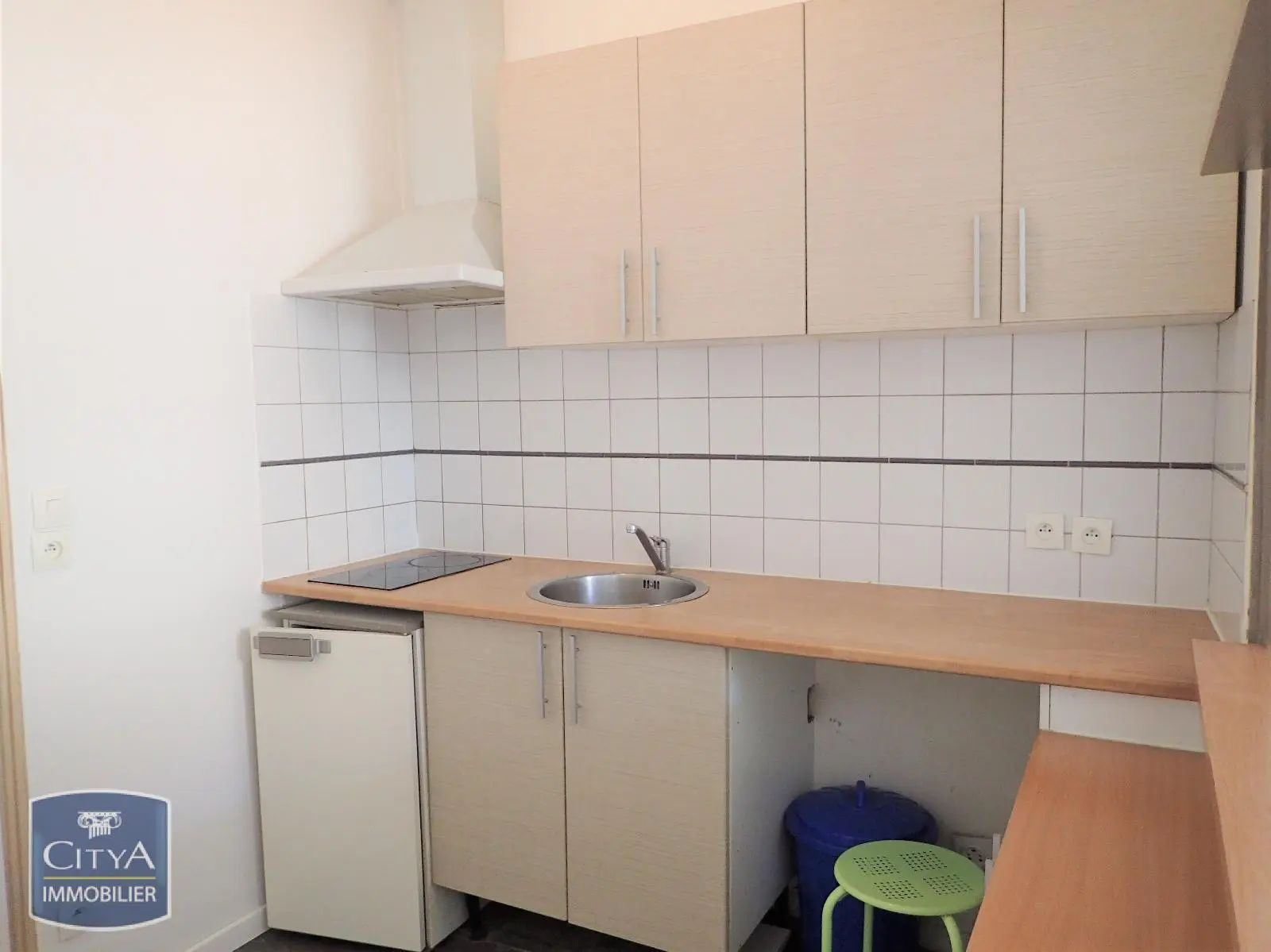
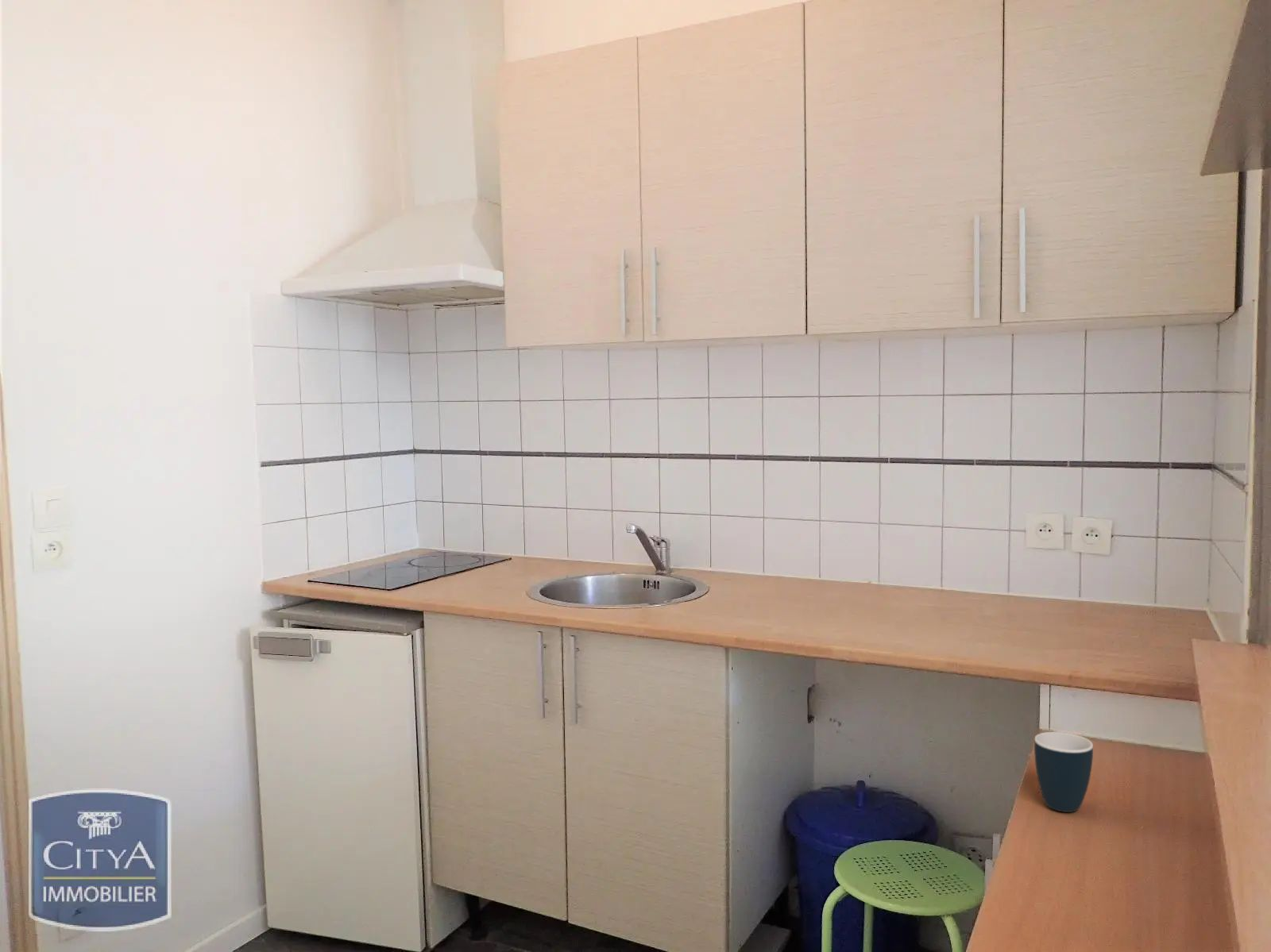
+ mug (1063, 769)
